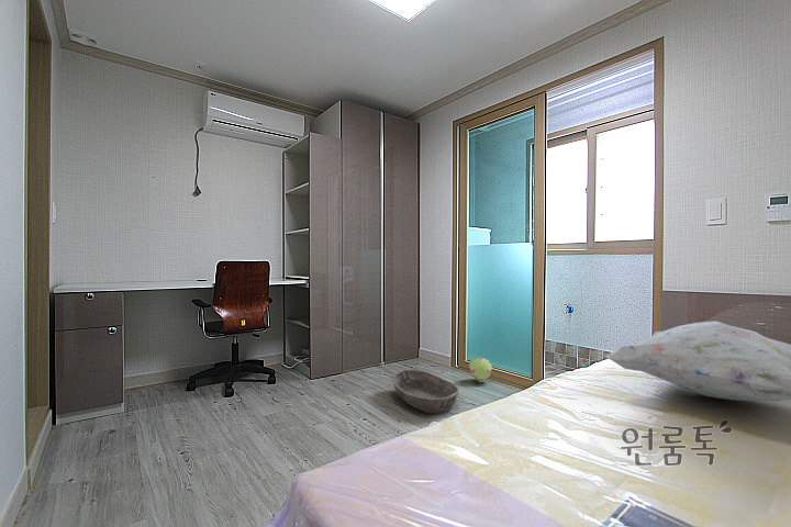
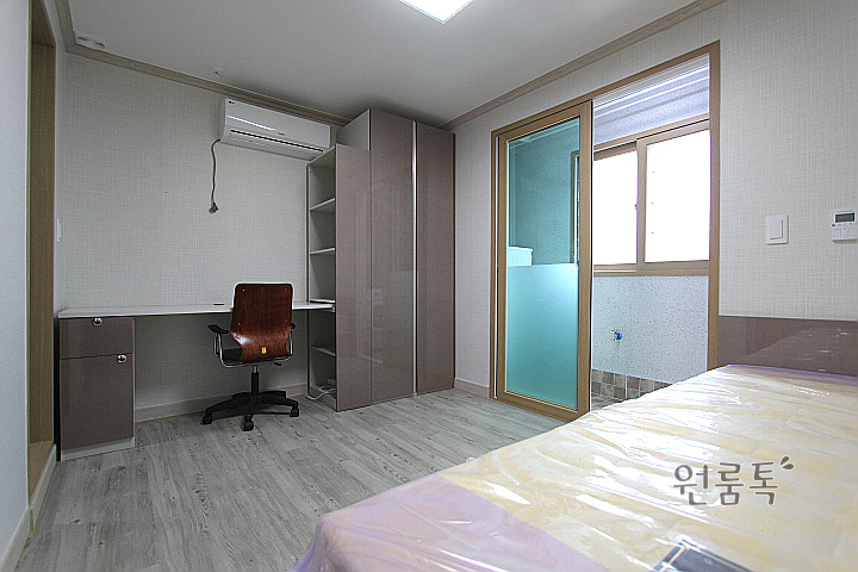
- basket (424, 391)
- decorative pillow (714, 359)
- ball (480, 369)
